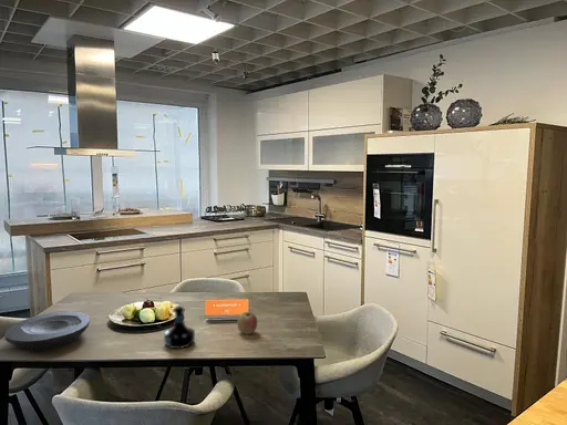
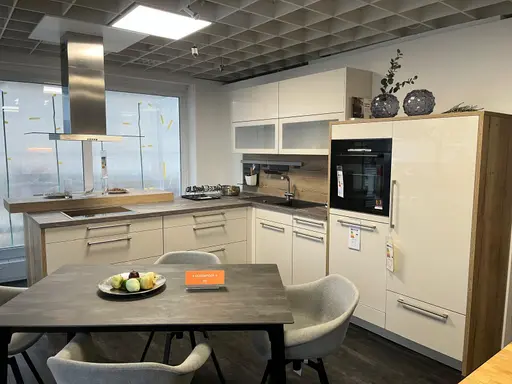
- tequila bottle (179, 324)
- plate (50, 332)
- apple (247, 322)
